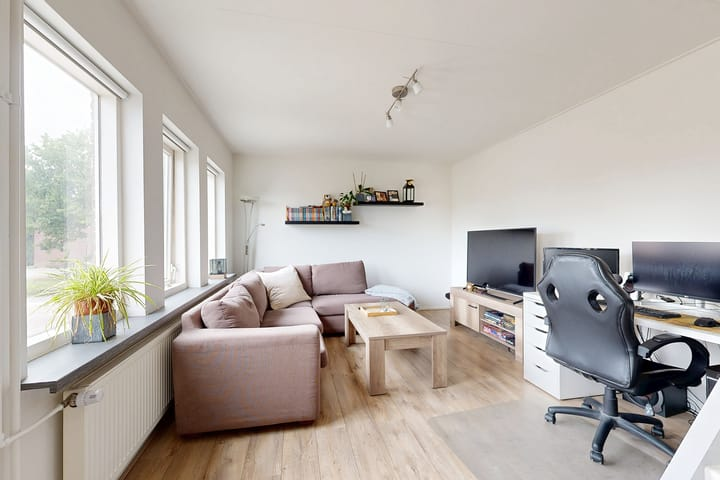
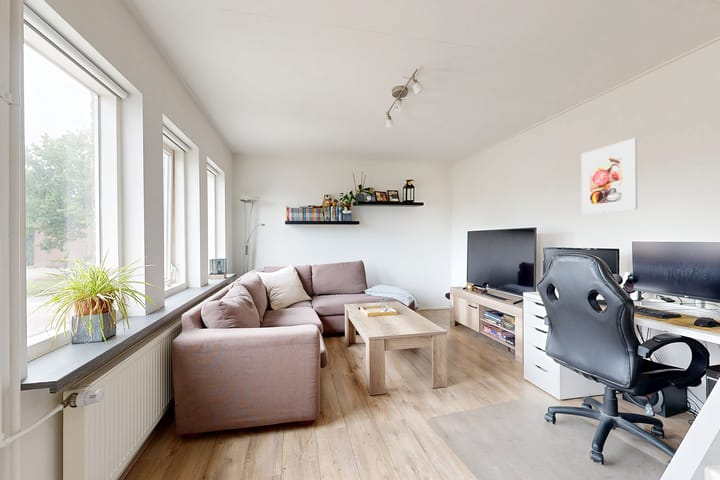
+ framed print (607, 179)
